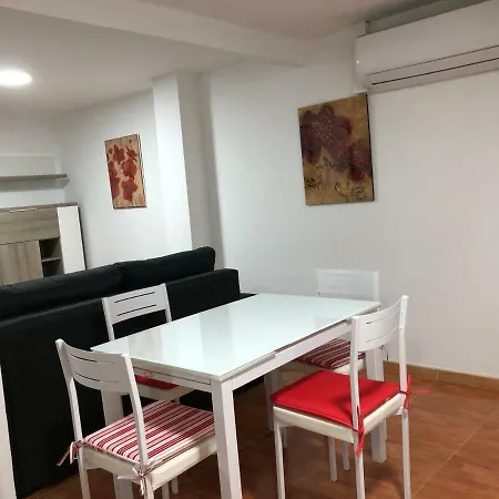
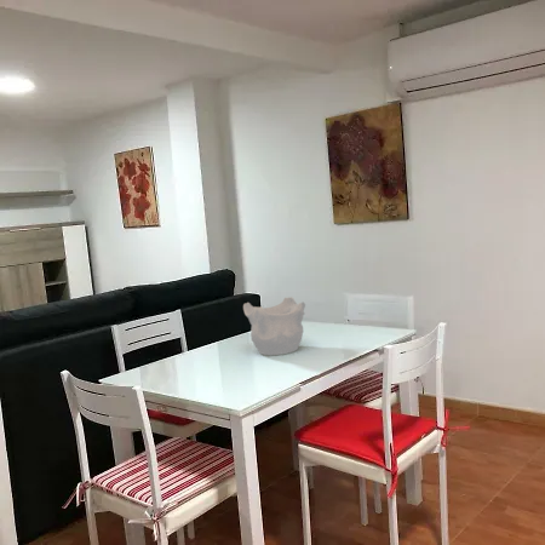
+ decorative bowl (275, 326)
